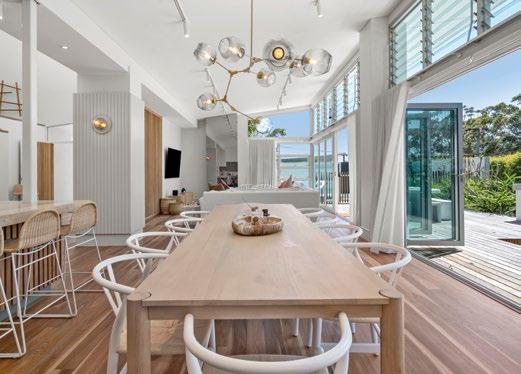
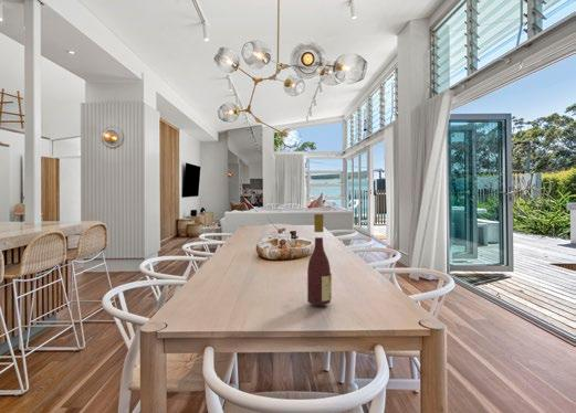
+ wine bottle (318, 258)
